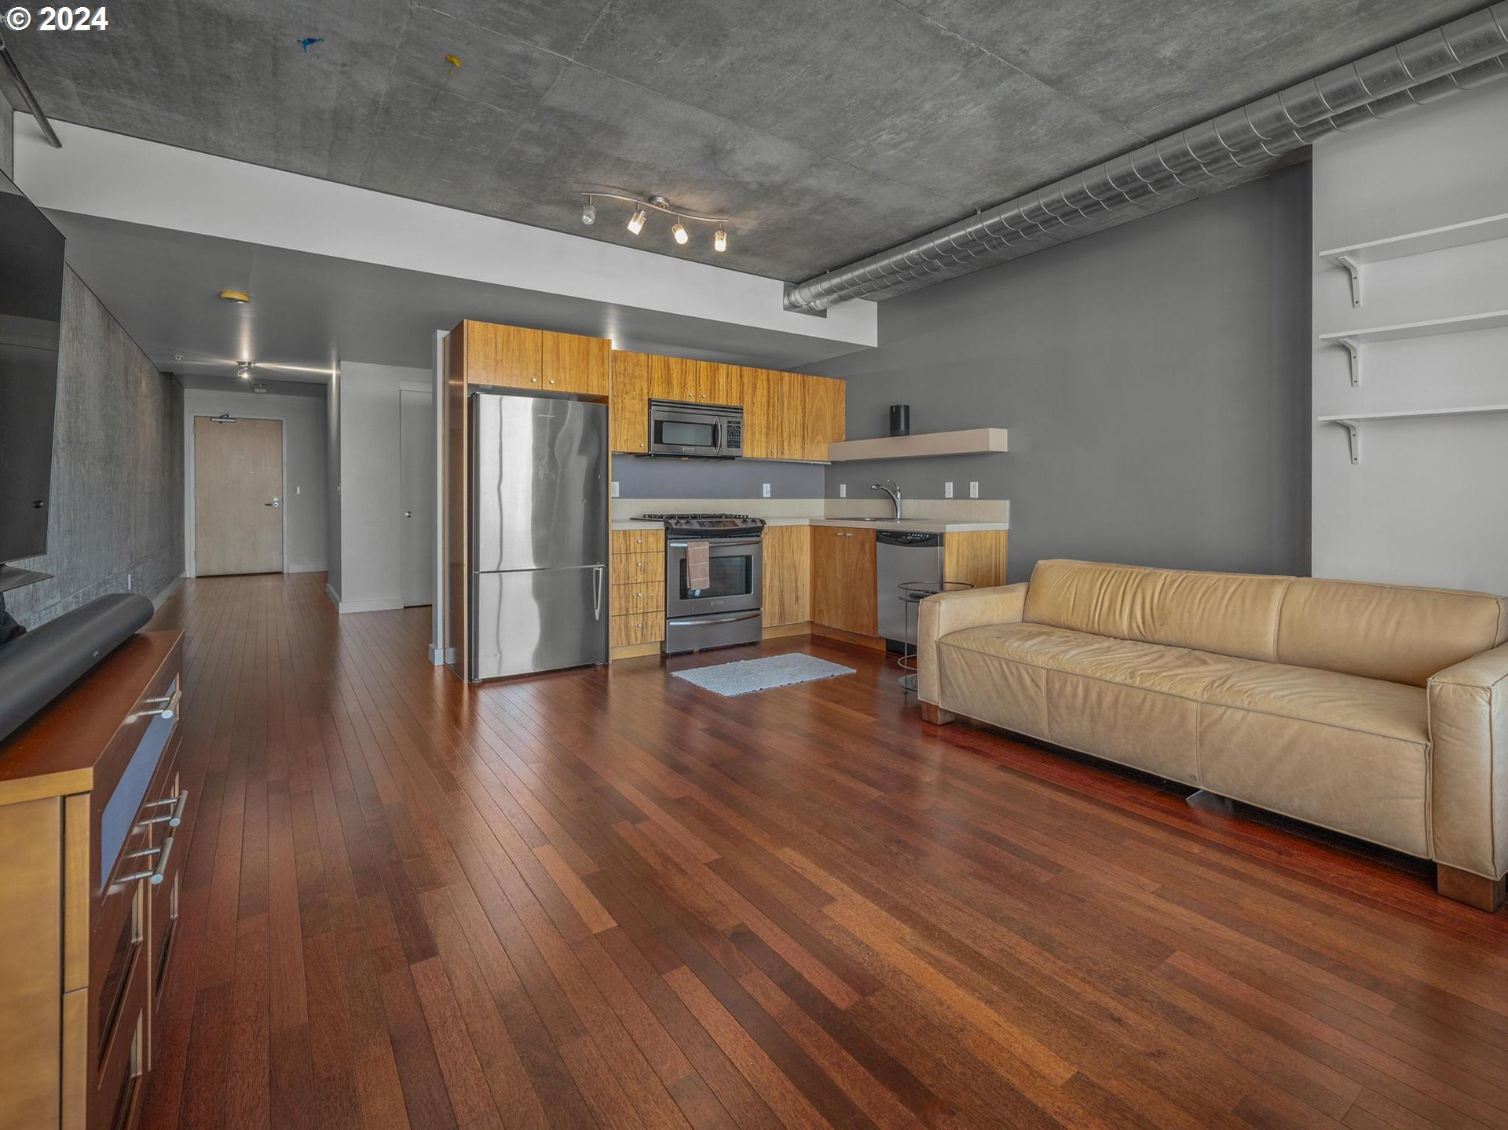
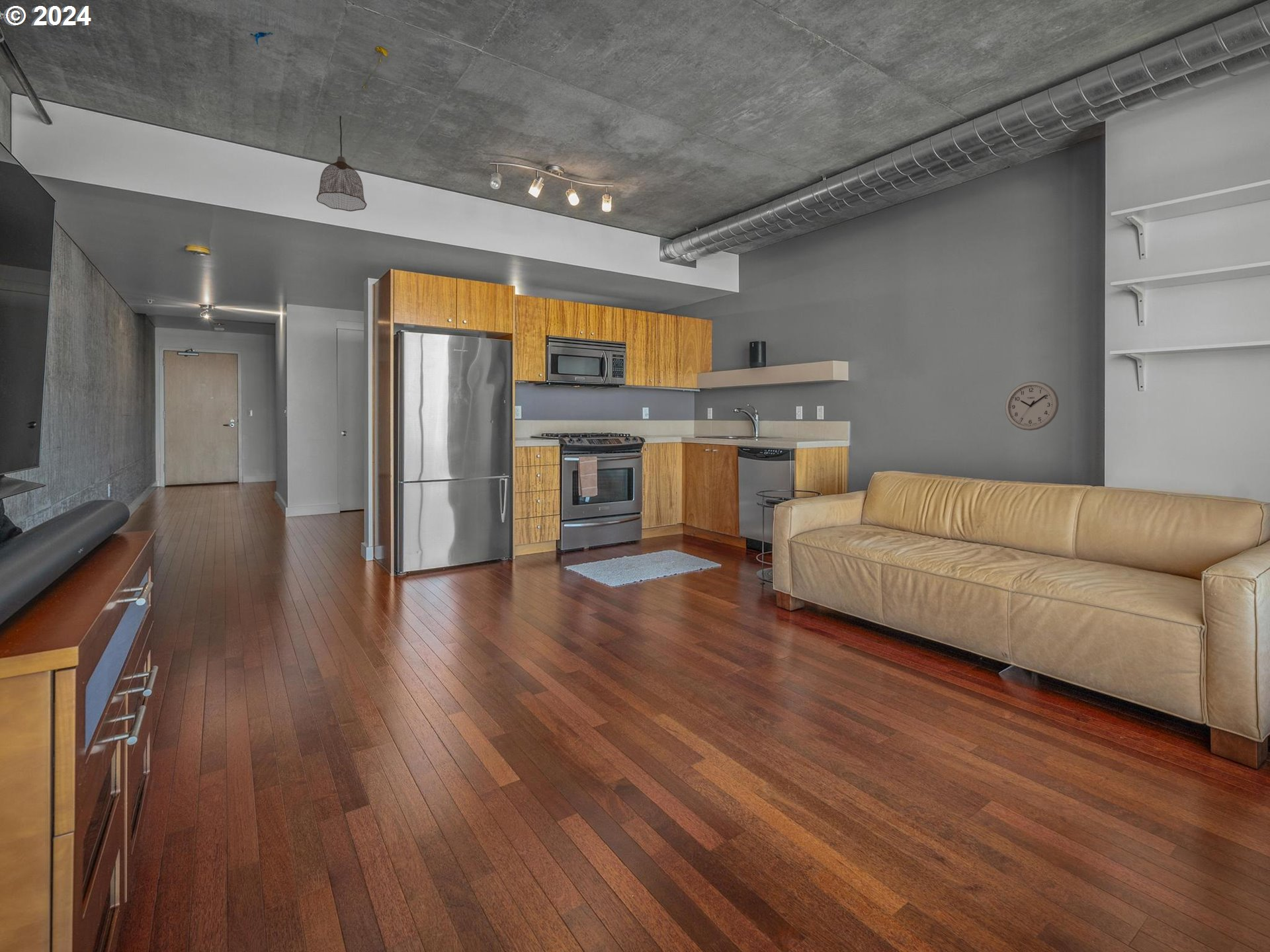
+ wall clock (1030, 405)
+ pendant lamp (341, 159)
